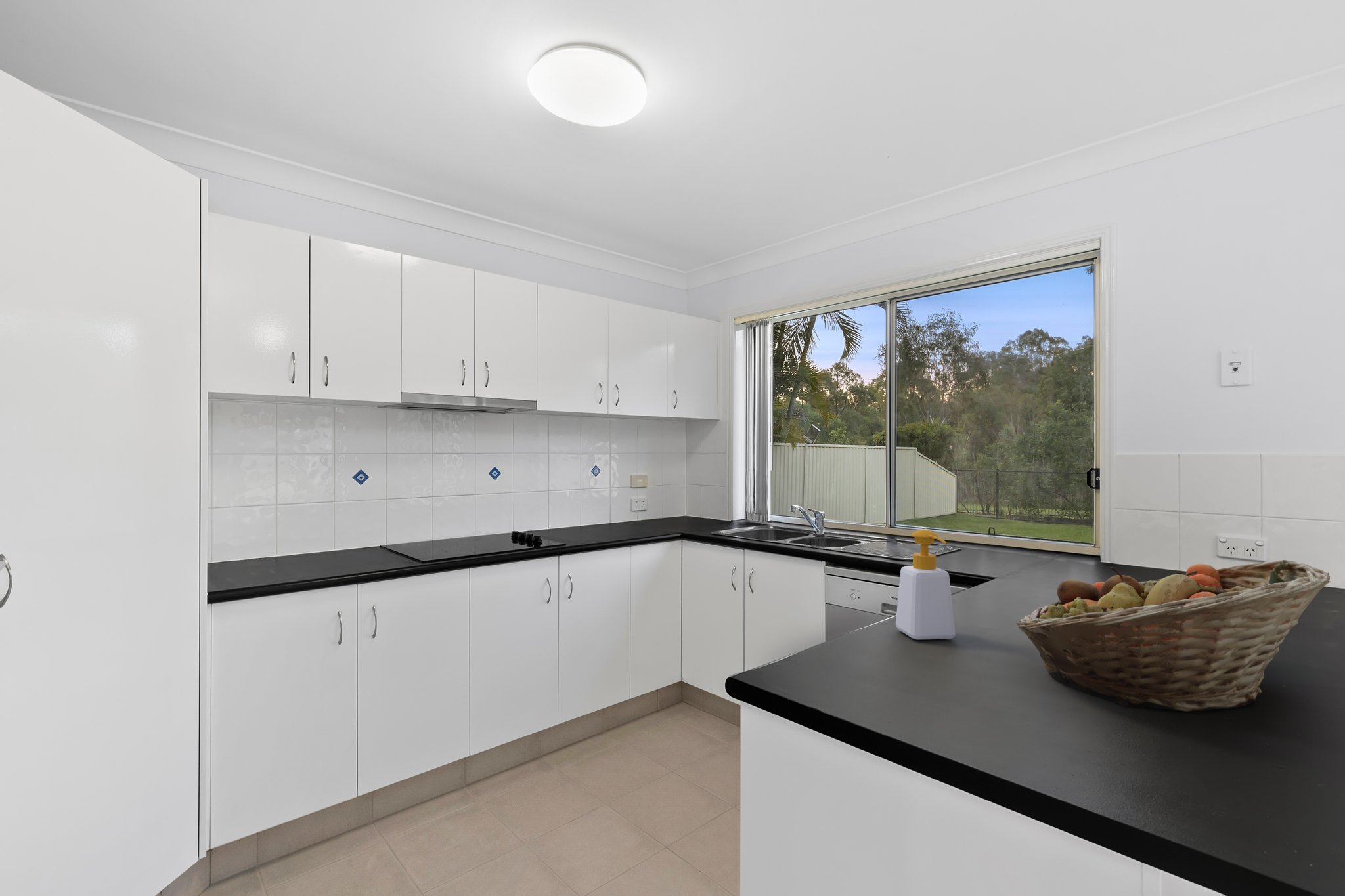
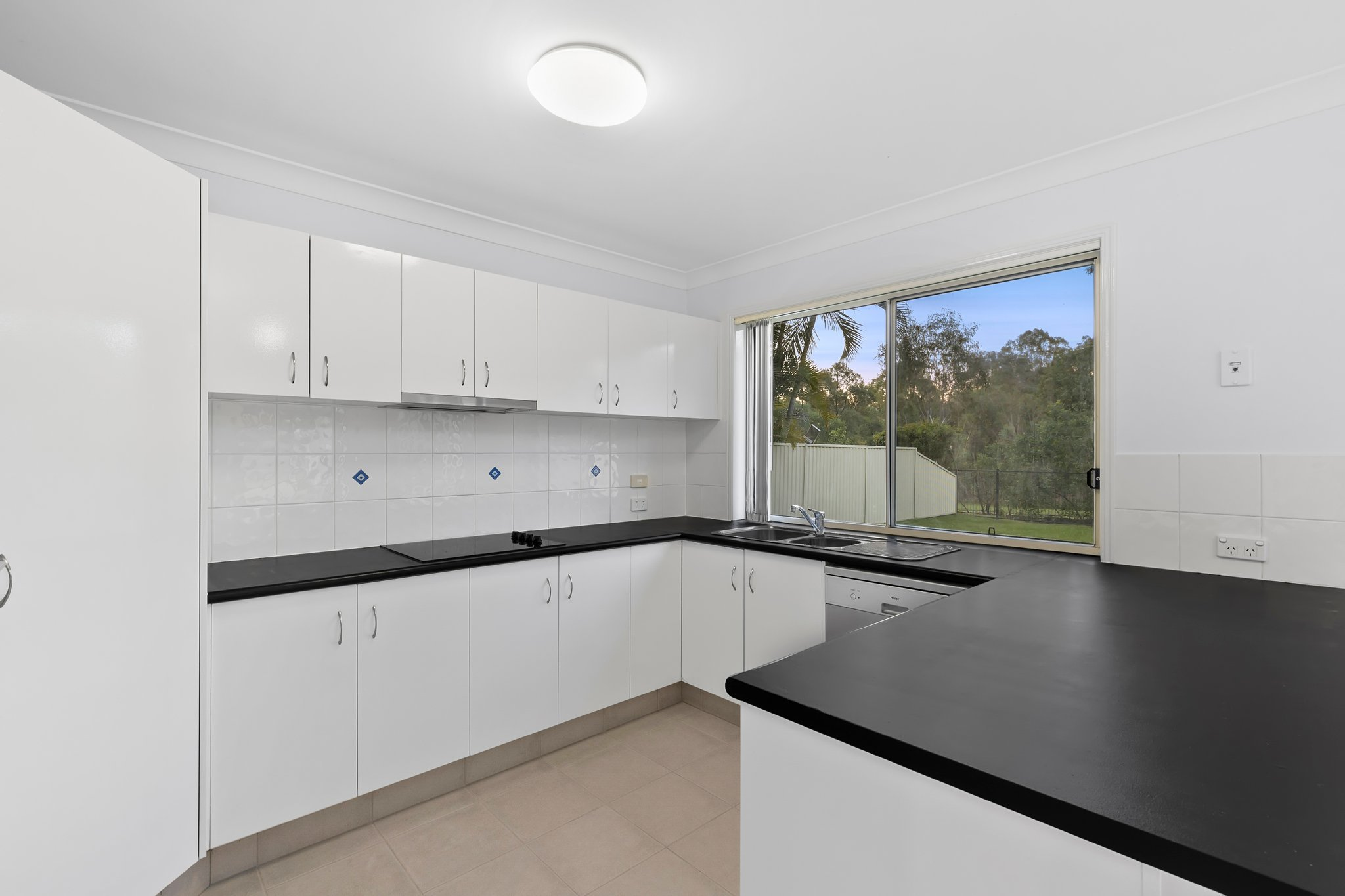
- soap bottle (929, 584)
- fruit basket (1160, 618)
